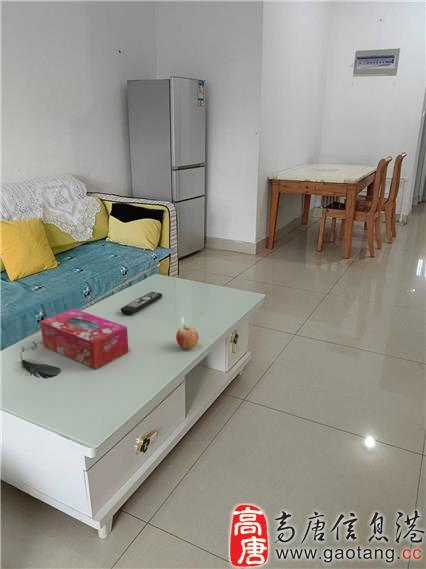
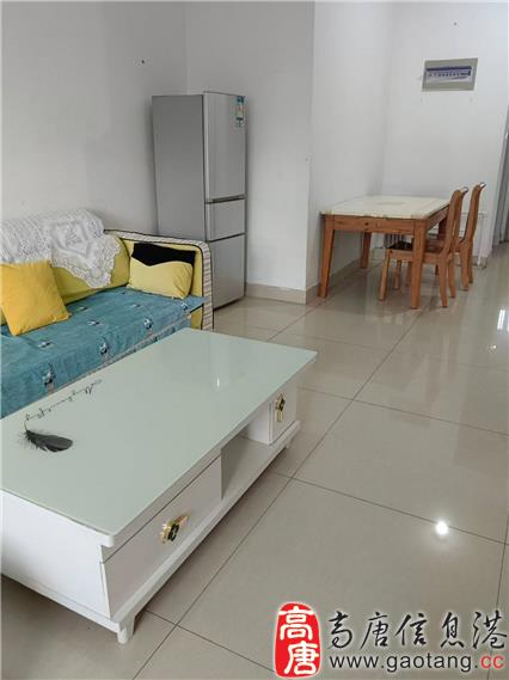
- tissue box (84, 336)
- fruit (187, 337)
- remote control (142, 302)
